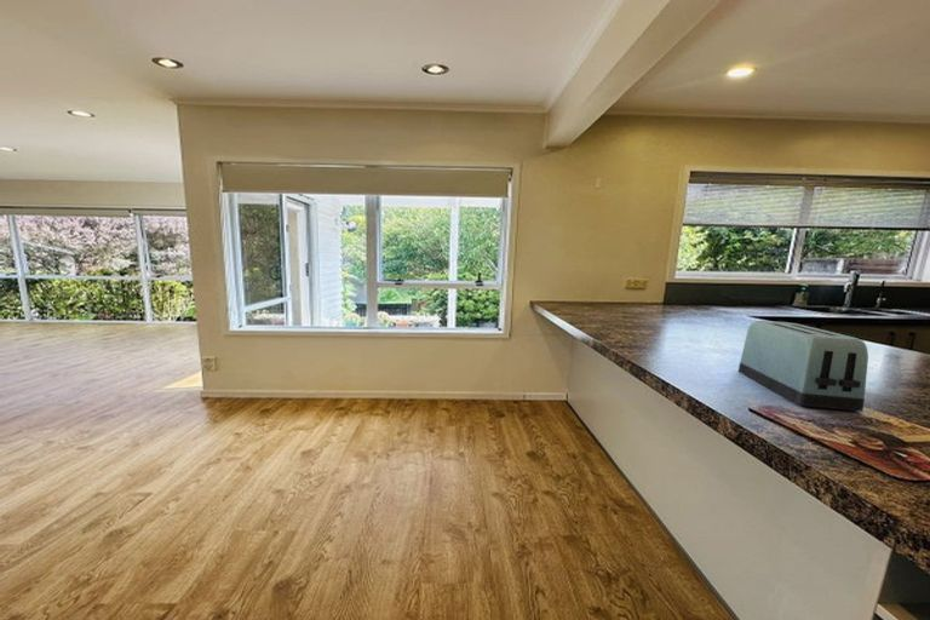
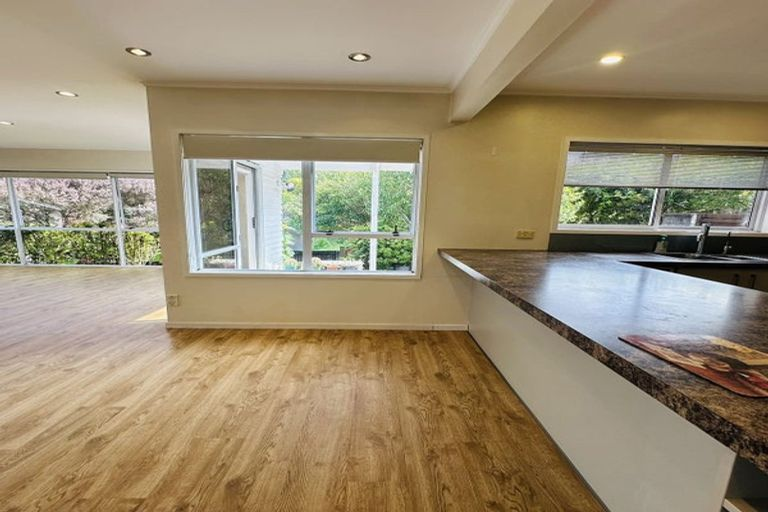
- toaster (797, 358)
